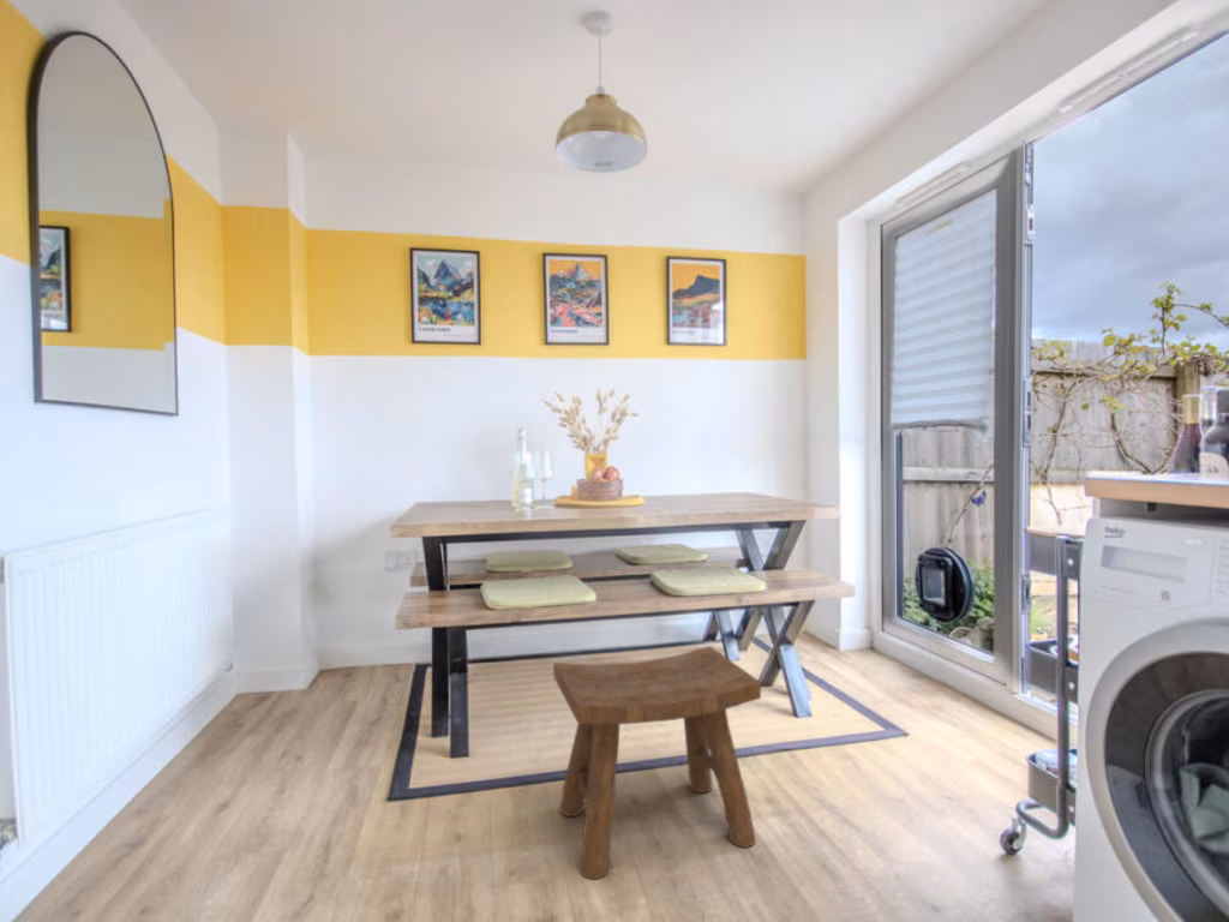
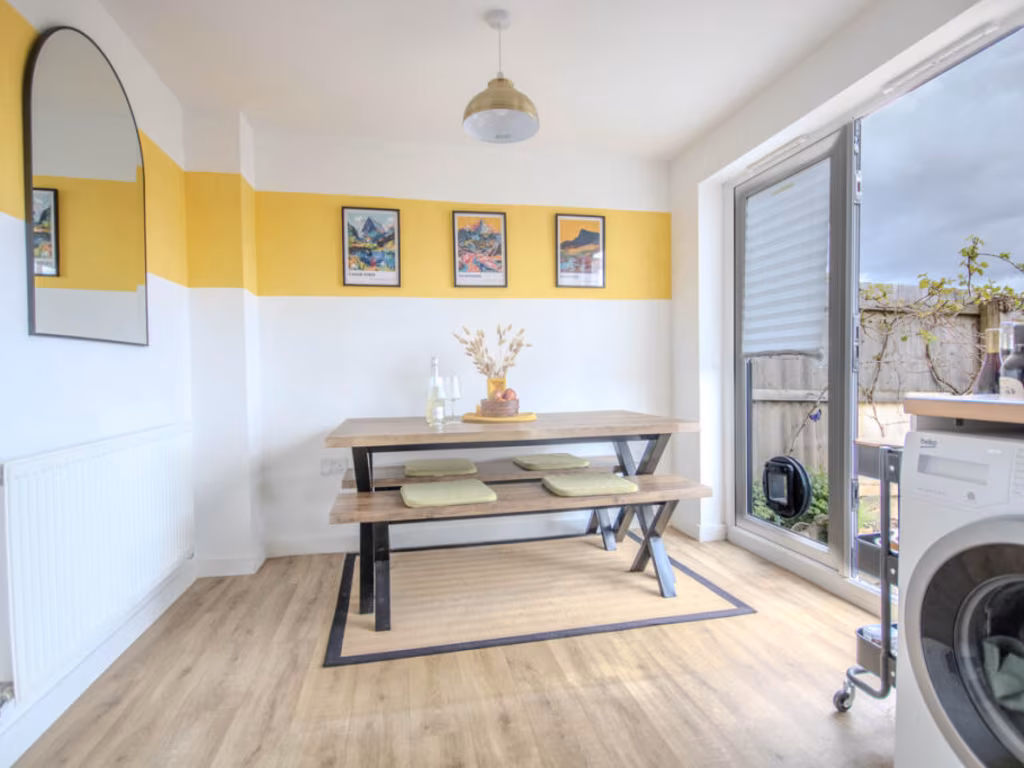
- stool (652, 722)
